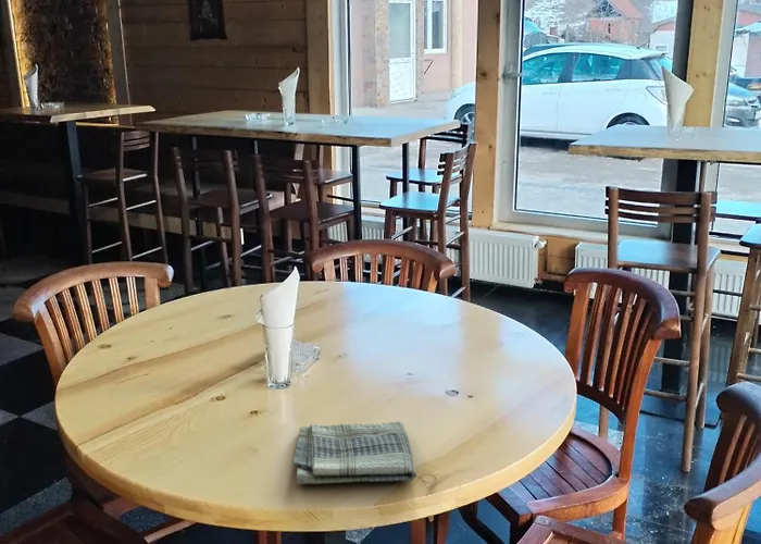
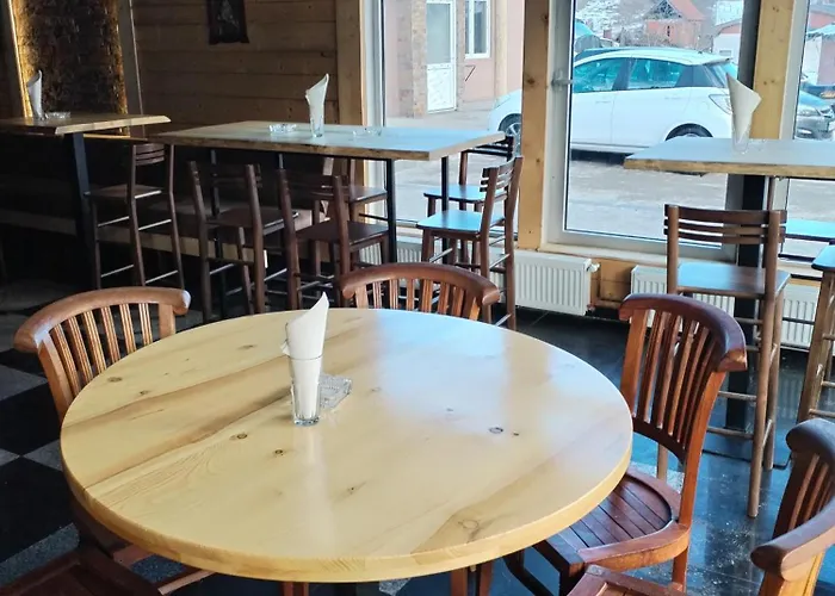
- dish towel (352, 447)
